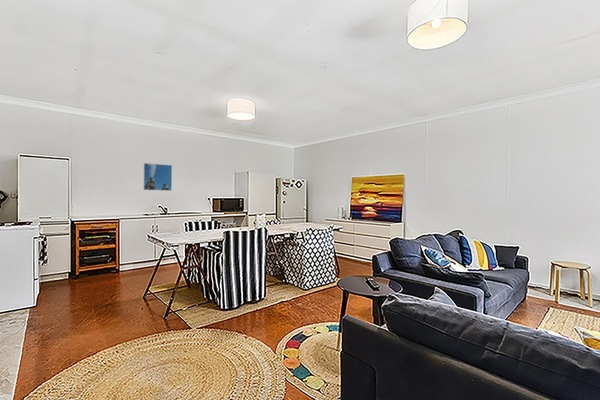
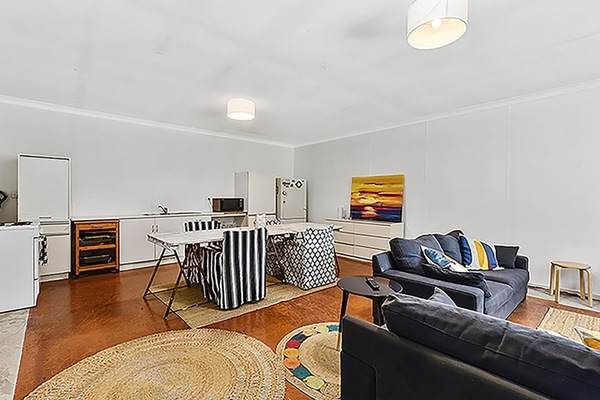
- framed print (158, 177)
